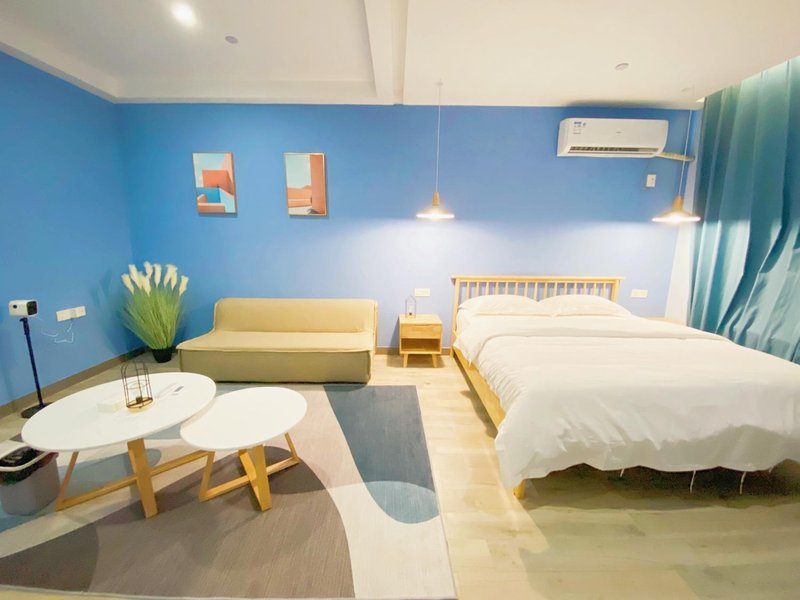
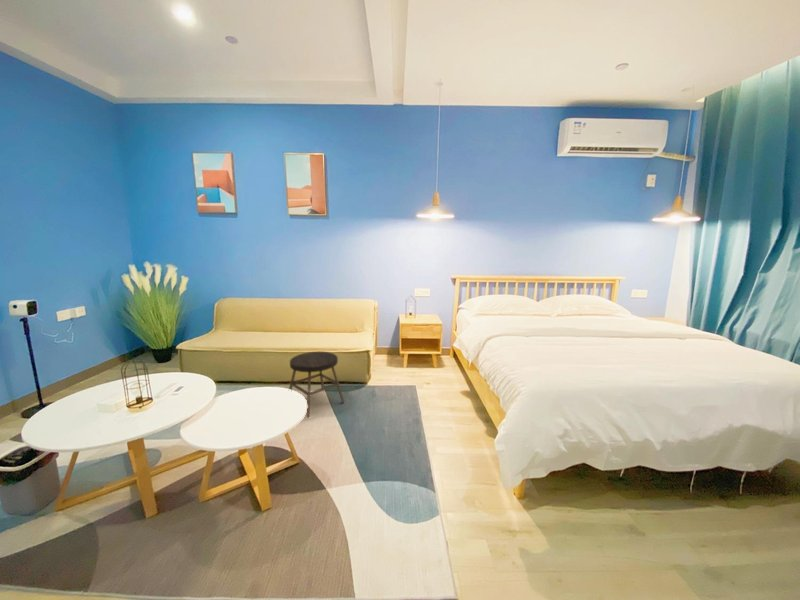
+ stool (312, 378)
